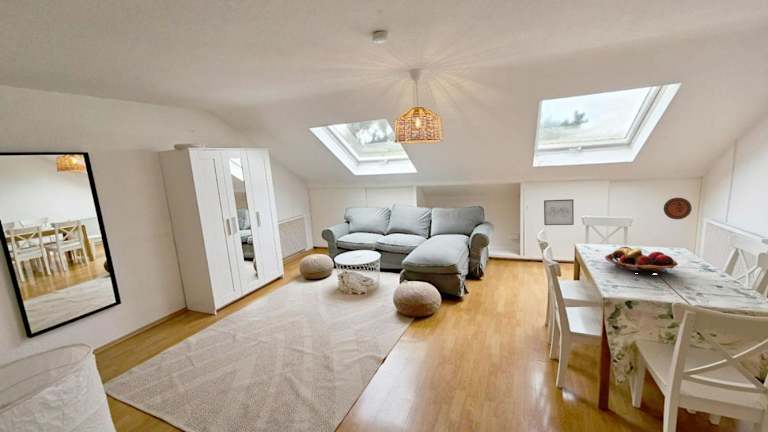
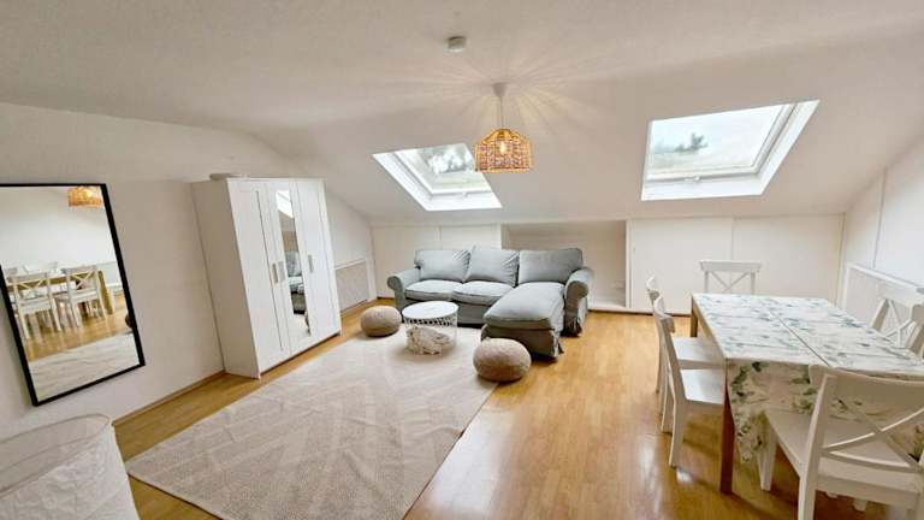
- fruit basket (638, 259)
- wall art (558, 212)
- decorative plate (677, 208)
